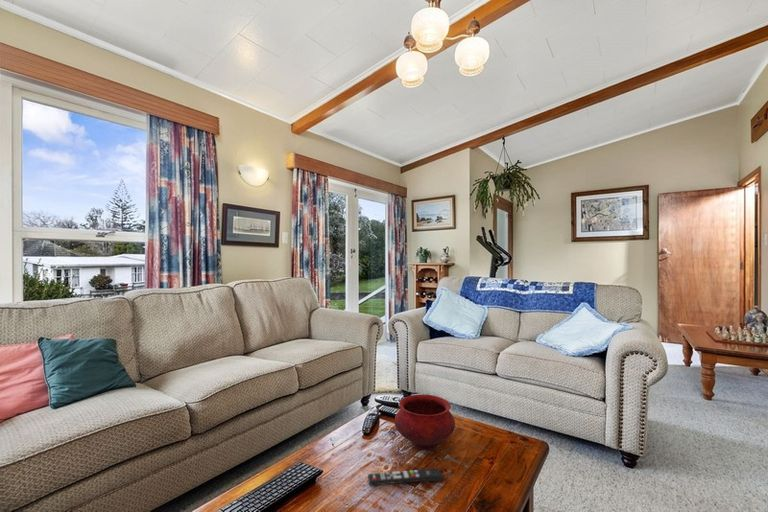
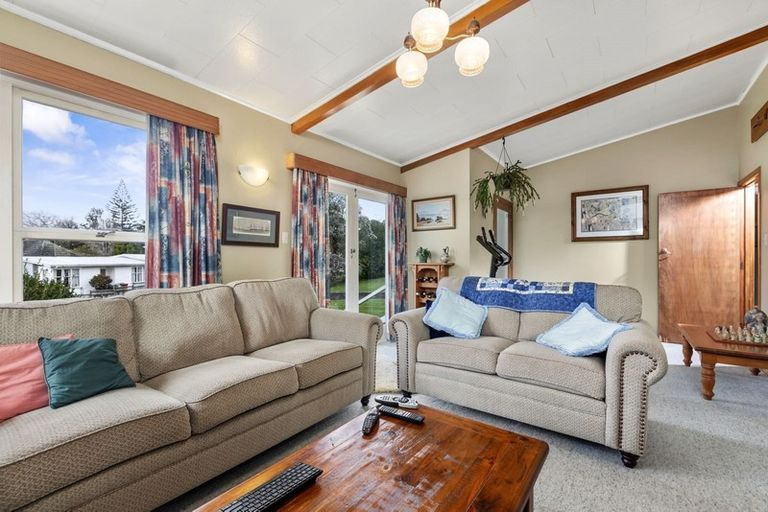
- bowl (424, 424)
- remote control (405, 477)
